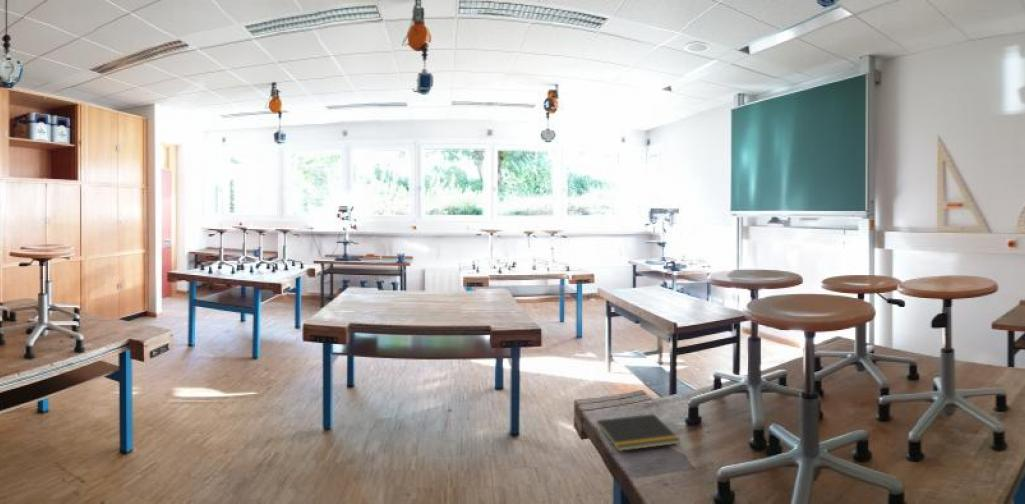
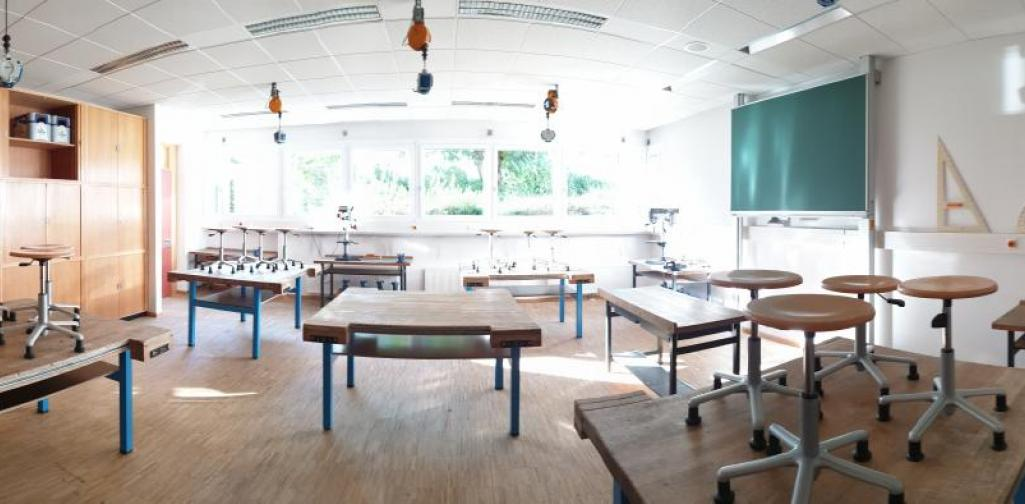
- notepad (637, 431)
